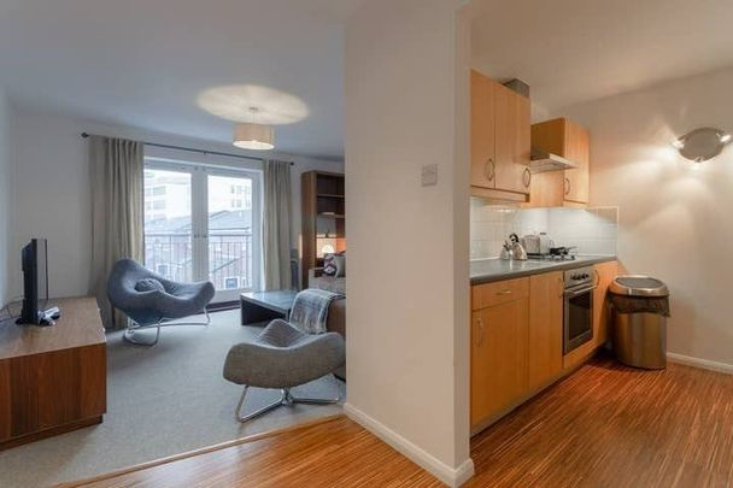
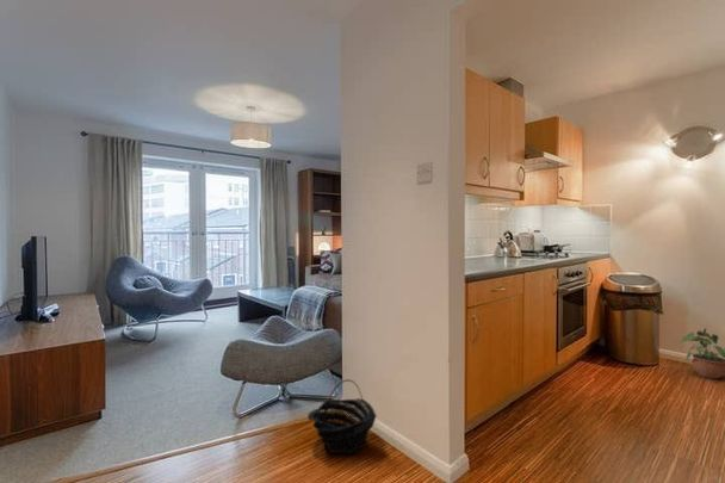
+ potted plant (706, 351)
+ basket (342, 411)
